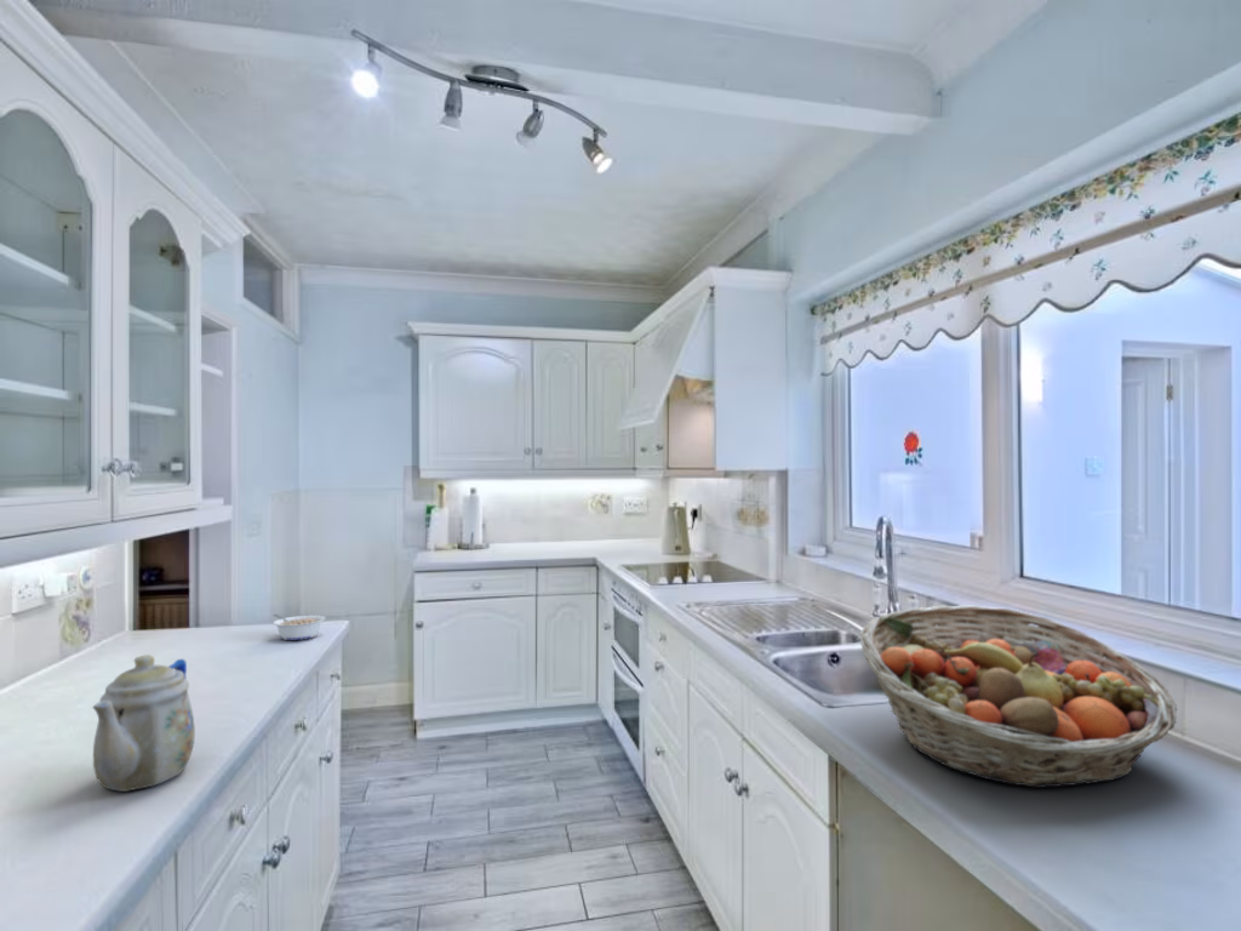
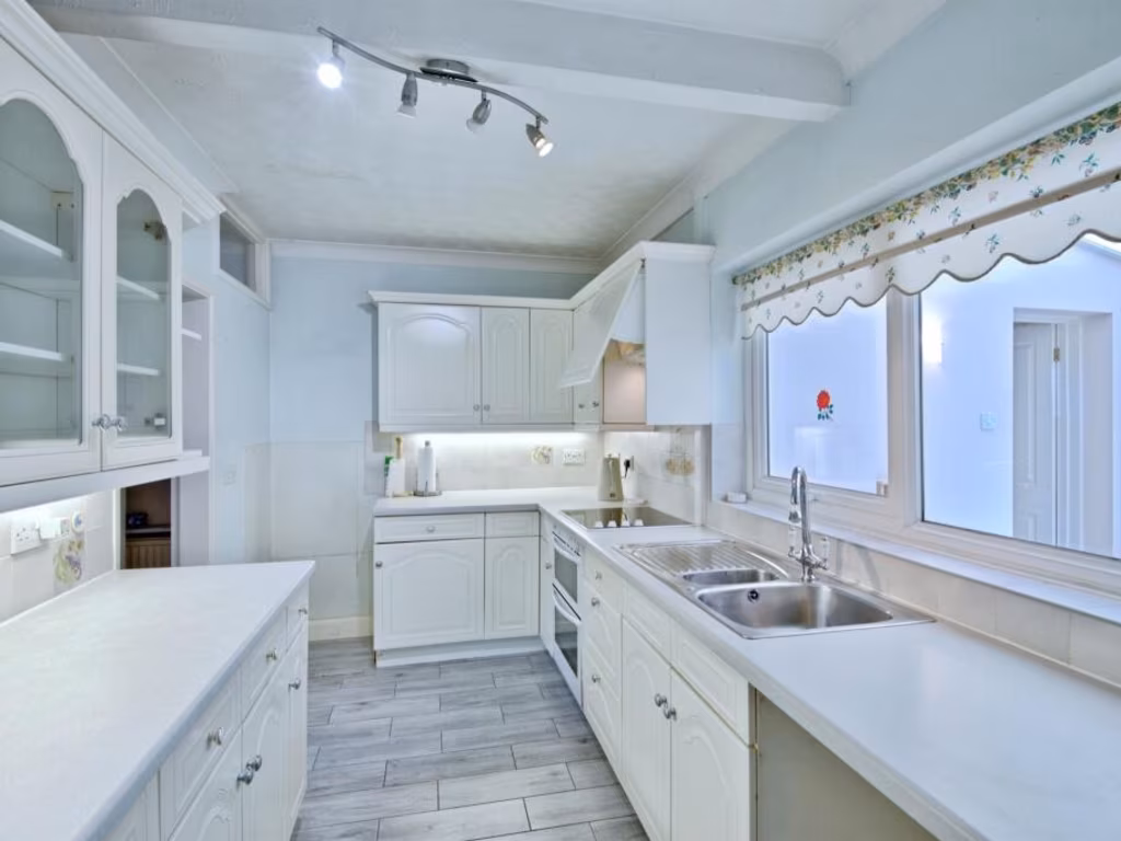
- legume (297, 627)
- teapot (145, 715)
- fruit basket (1003, 685)
